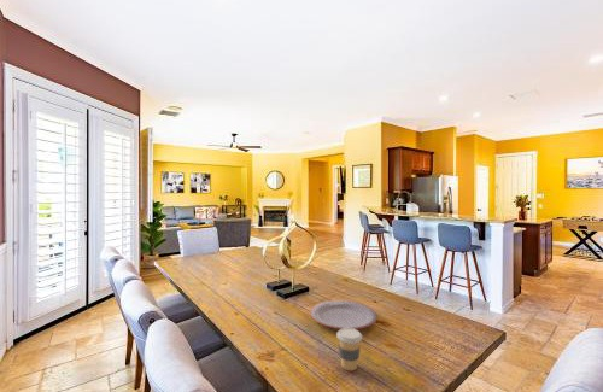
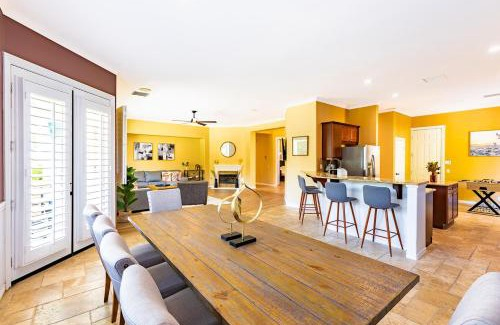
- coffee cup (349, 349)
- plate (343, 315)
